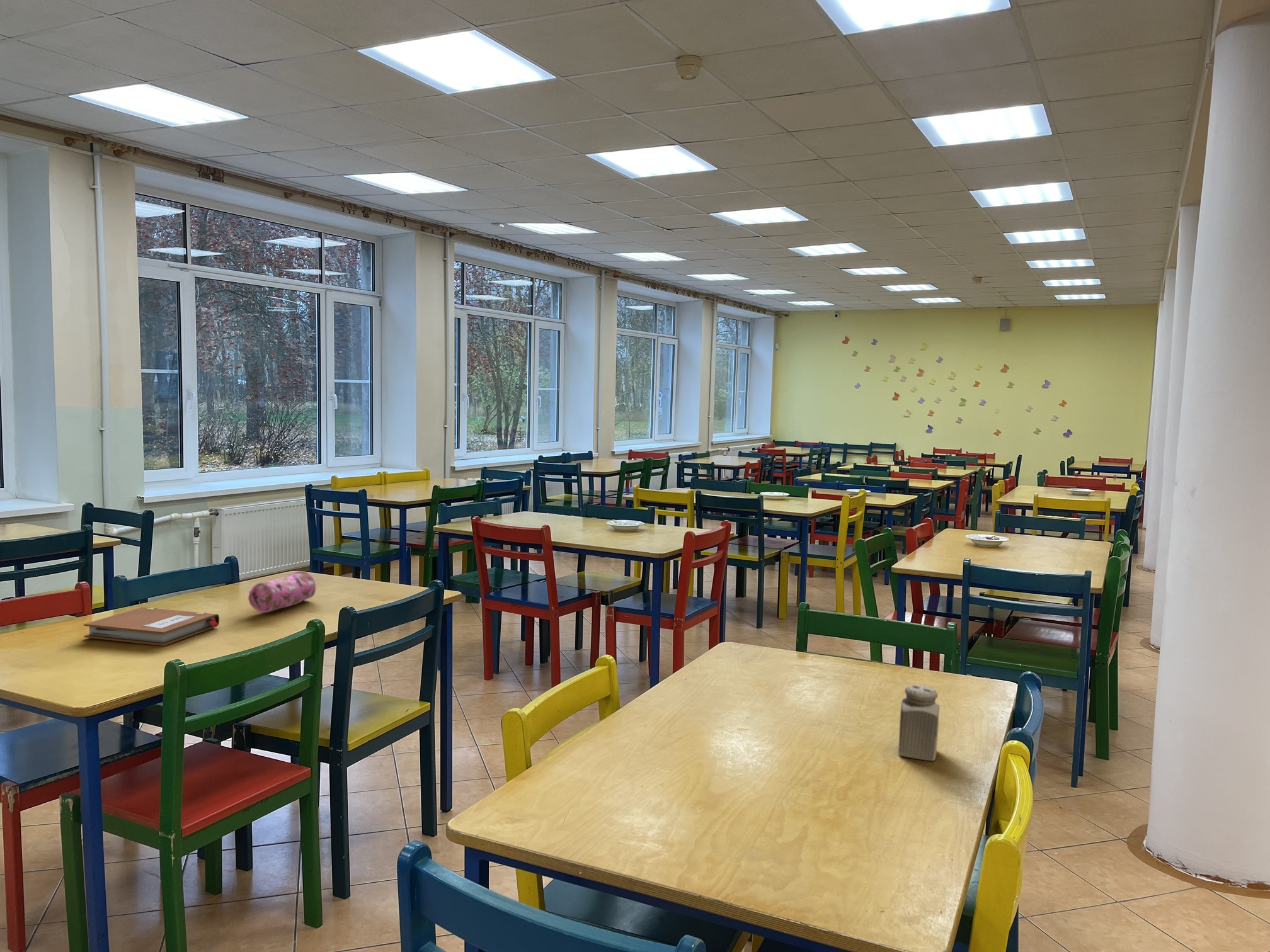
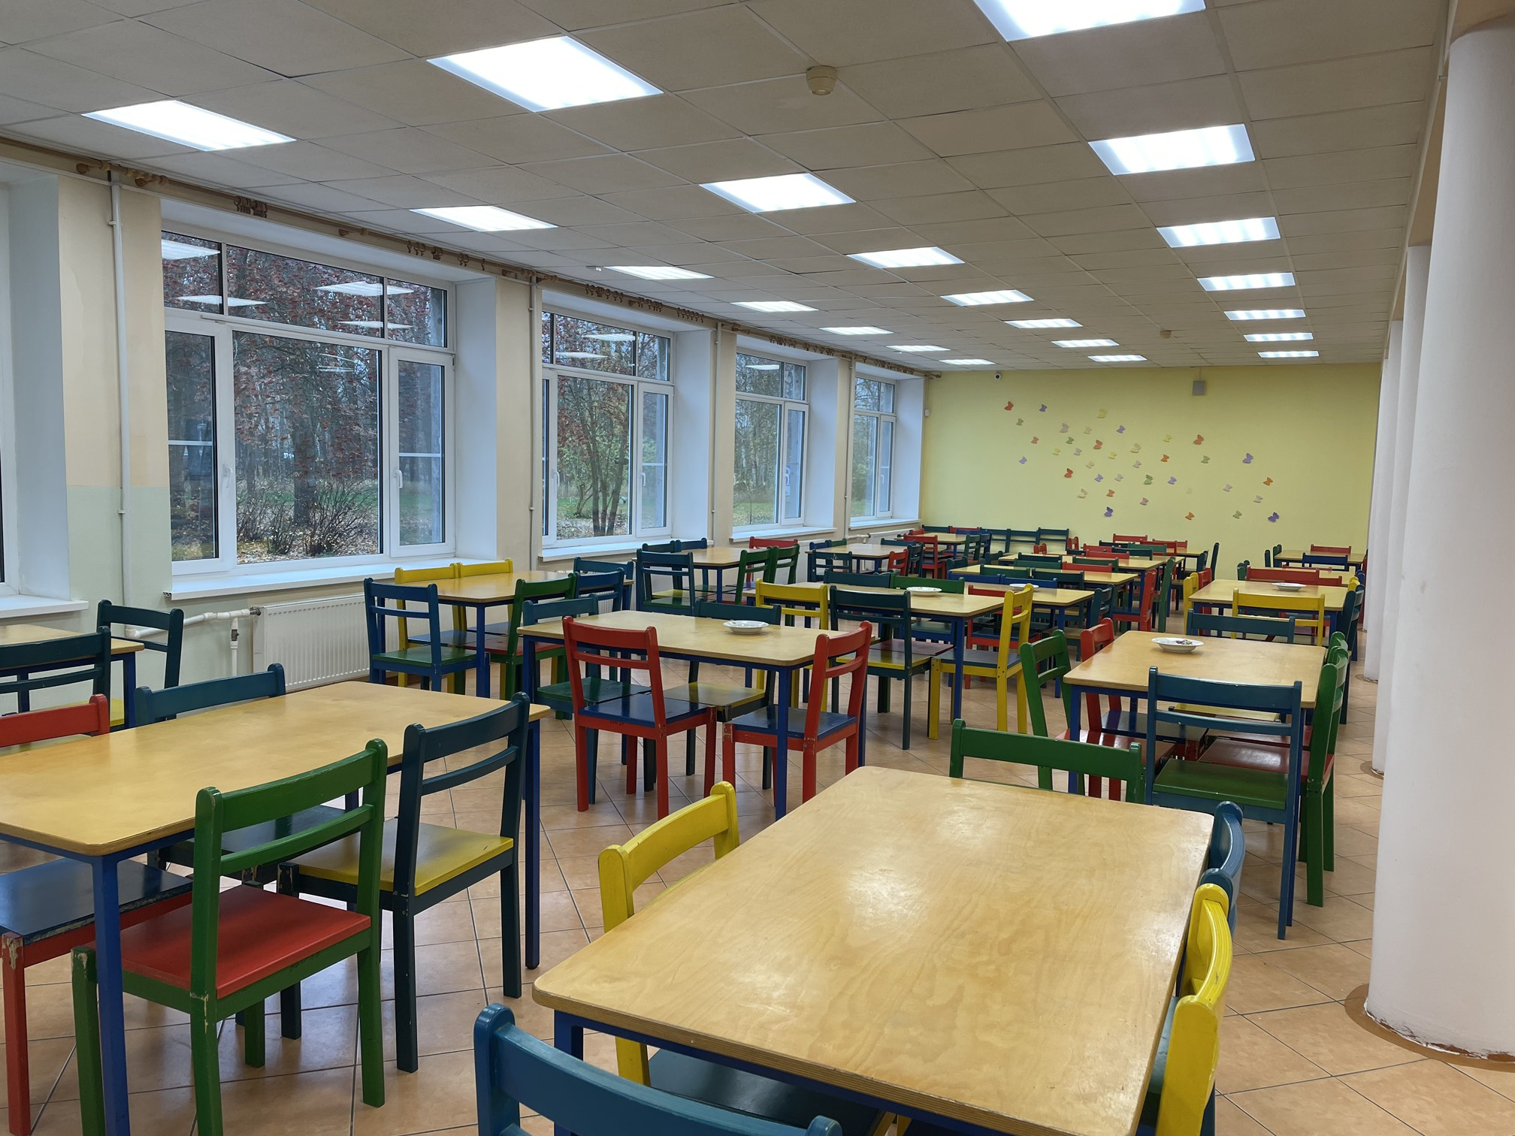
- notebook (156, 625)
- pencil case (283, 591)
- salt shaker (919, 720)
